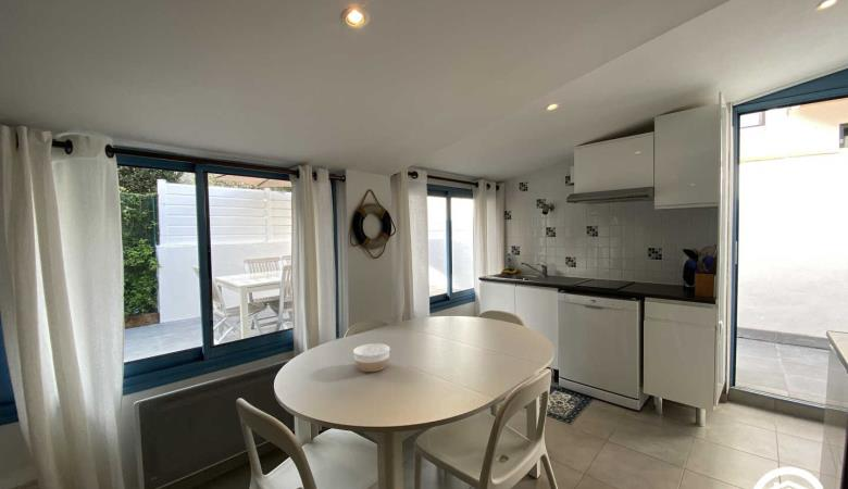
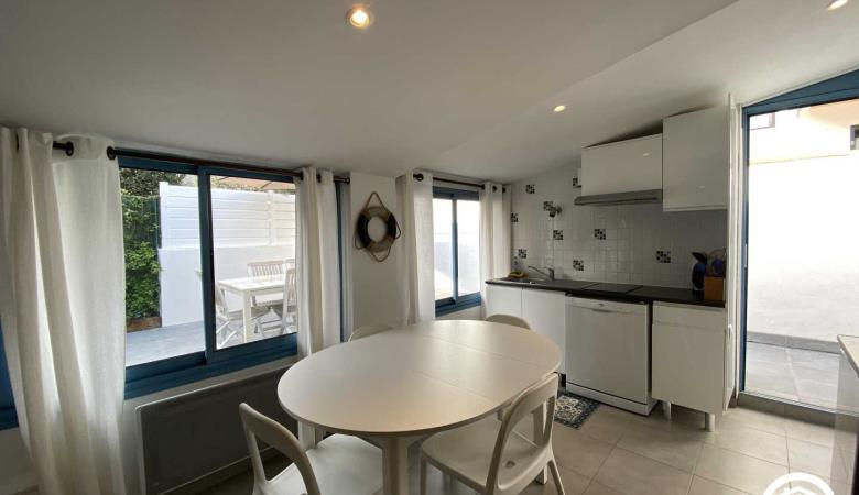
- bowl (372, 358)
